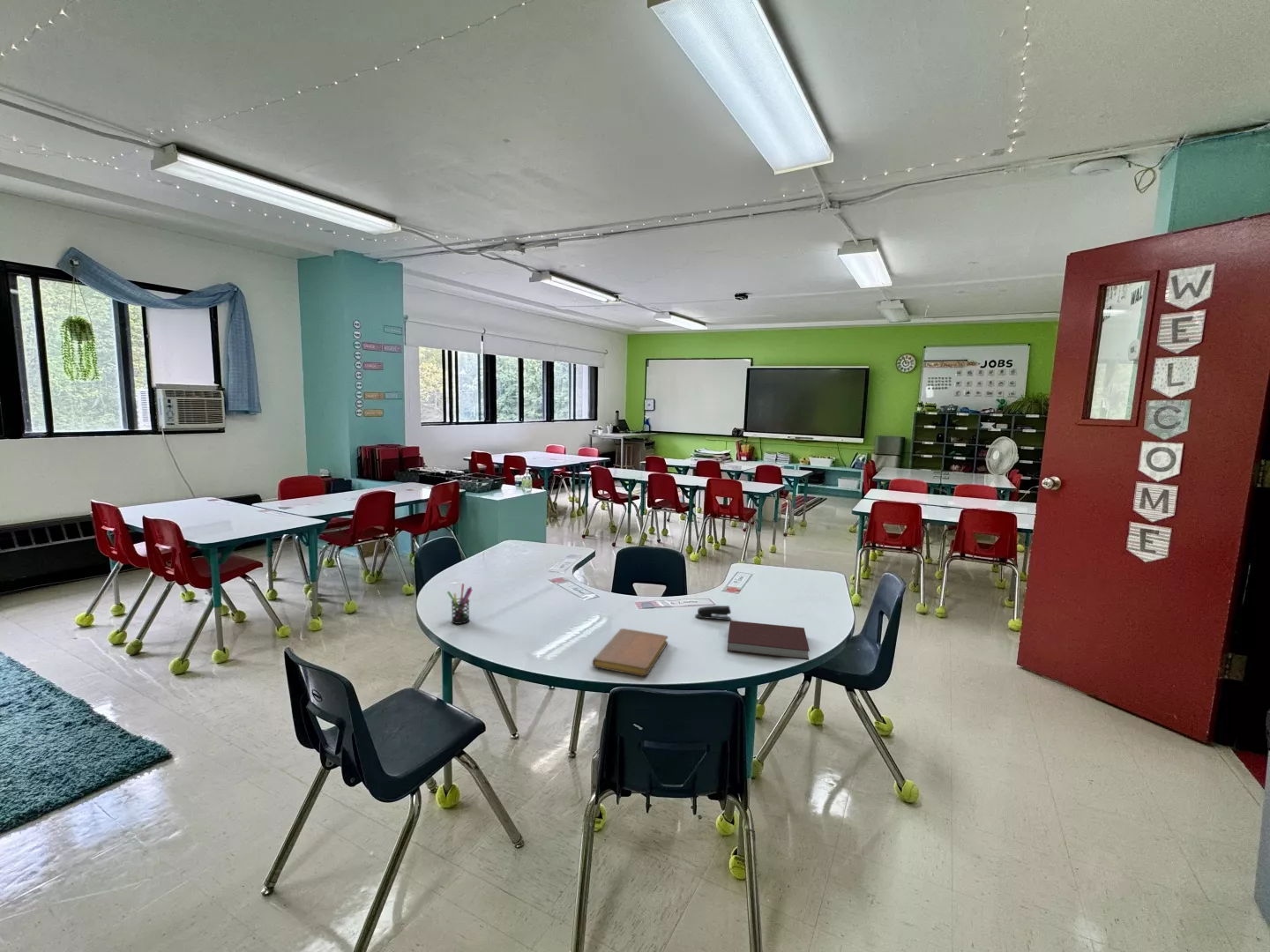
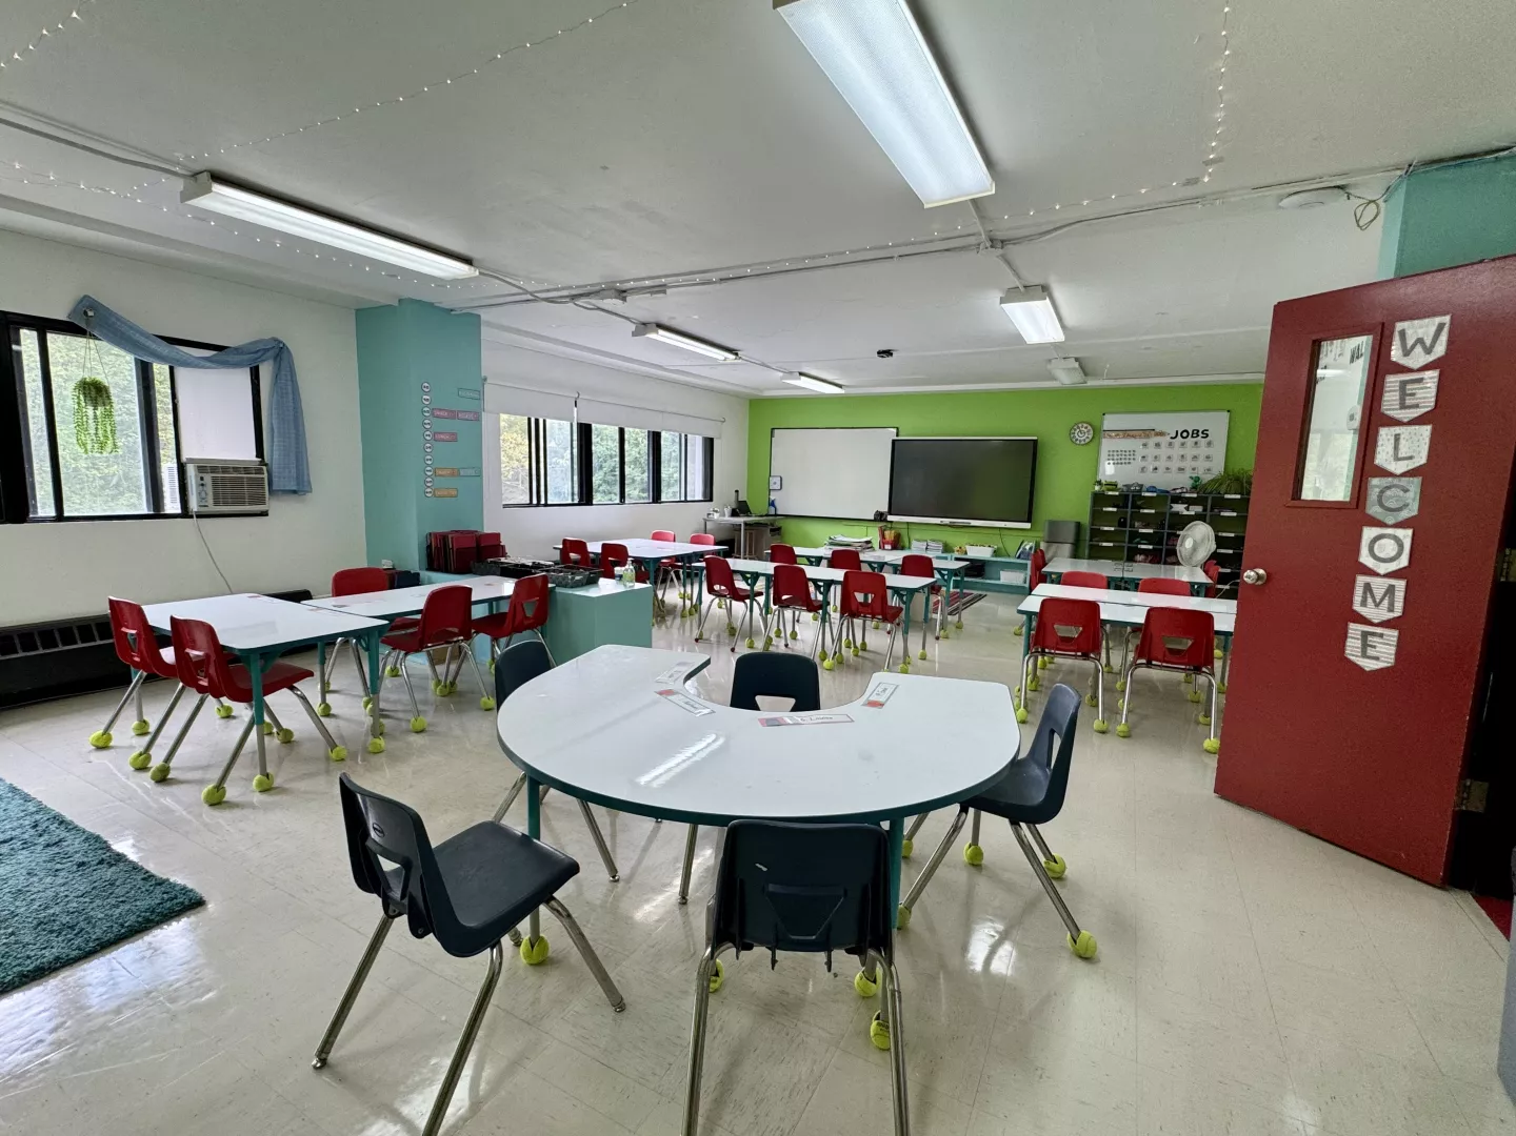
- stapler (713, 611)
- notebook (631, 650)
- pen holder (459, 602)
- notebook (766, 638)
